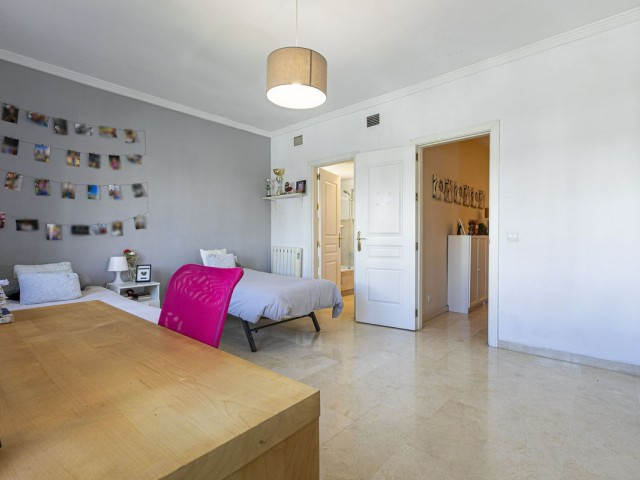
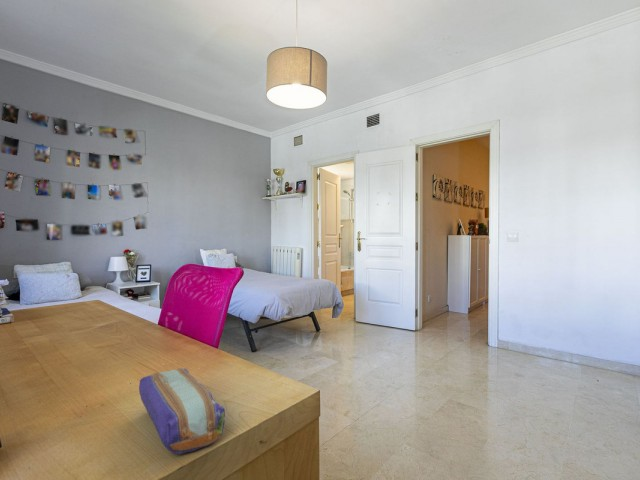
+ pencil case (178, 404)
